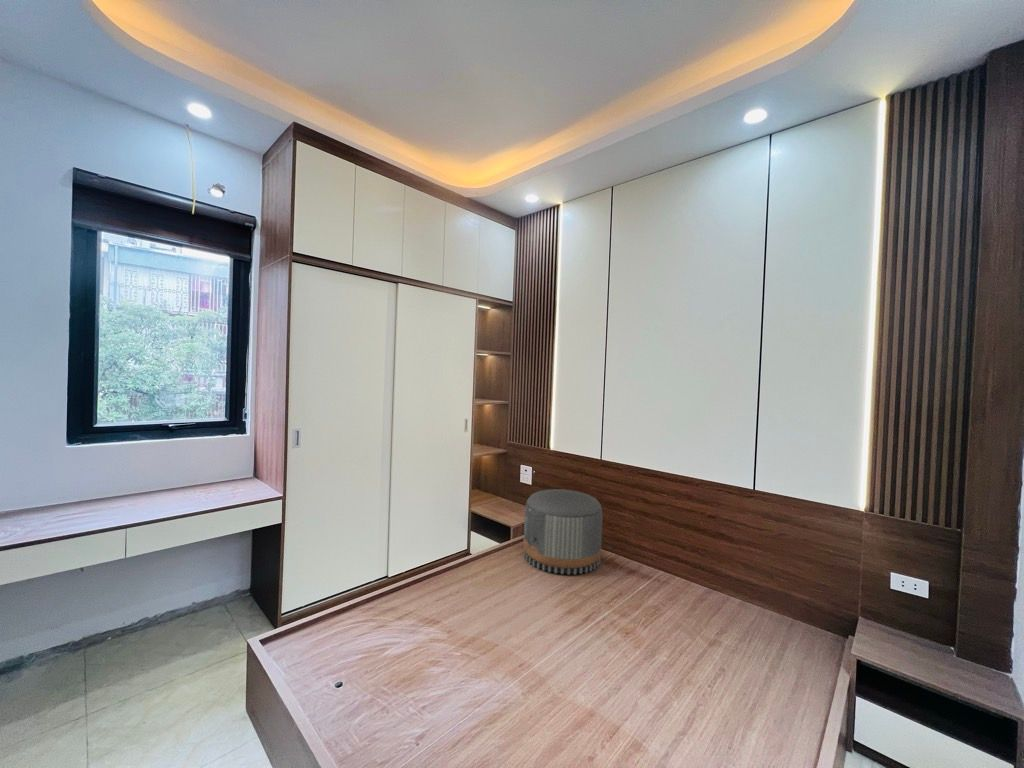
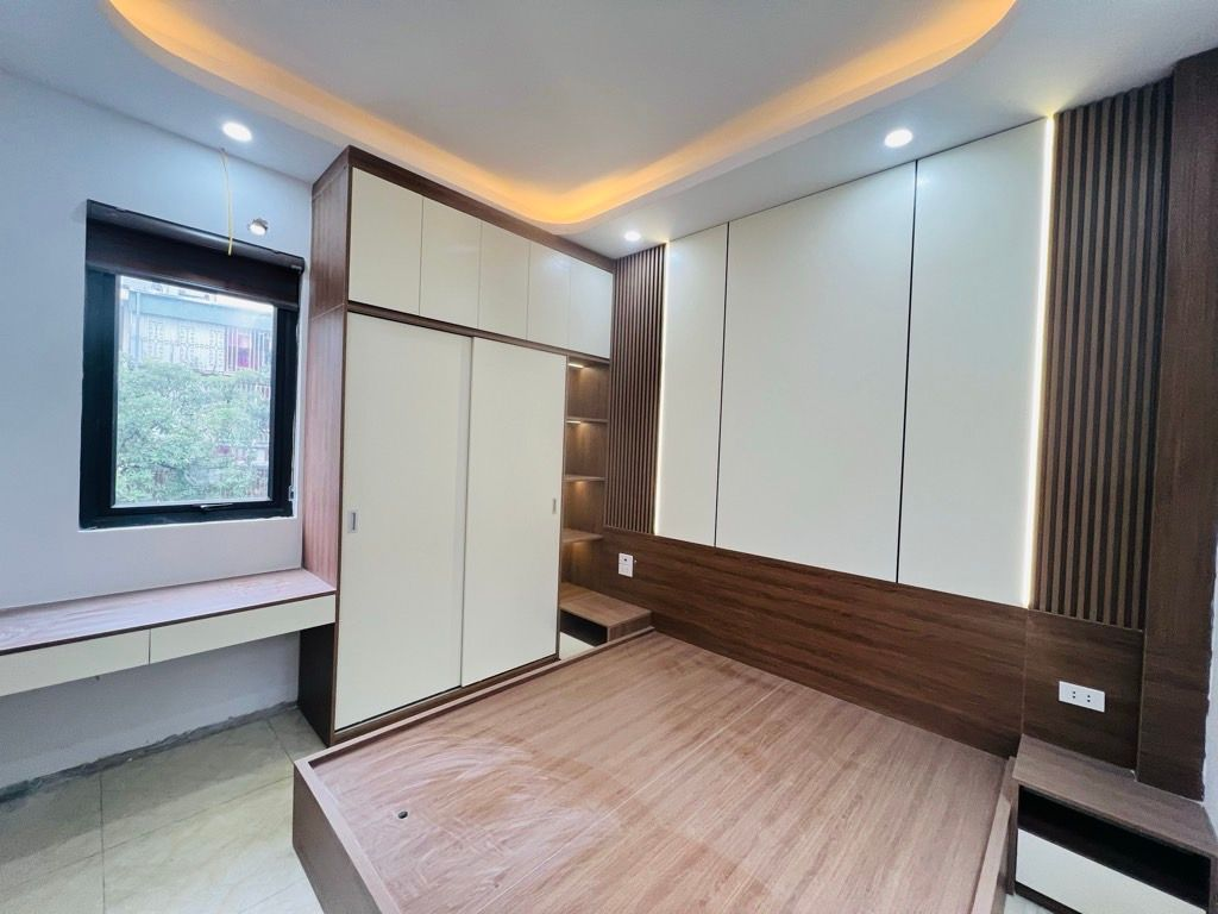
- pouf (562, 524)
